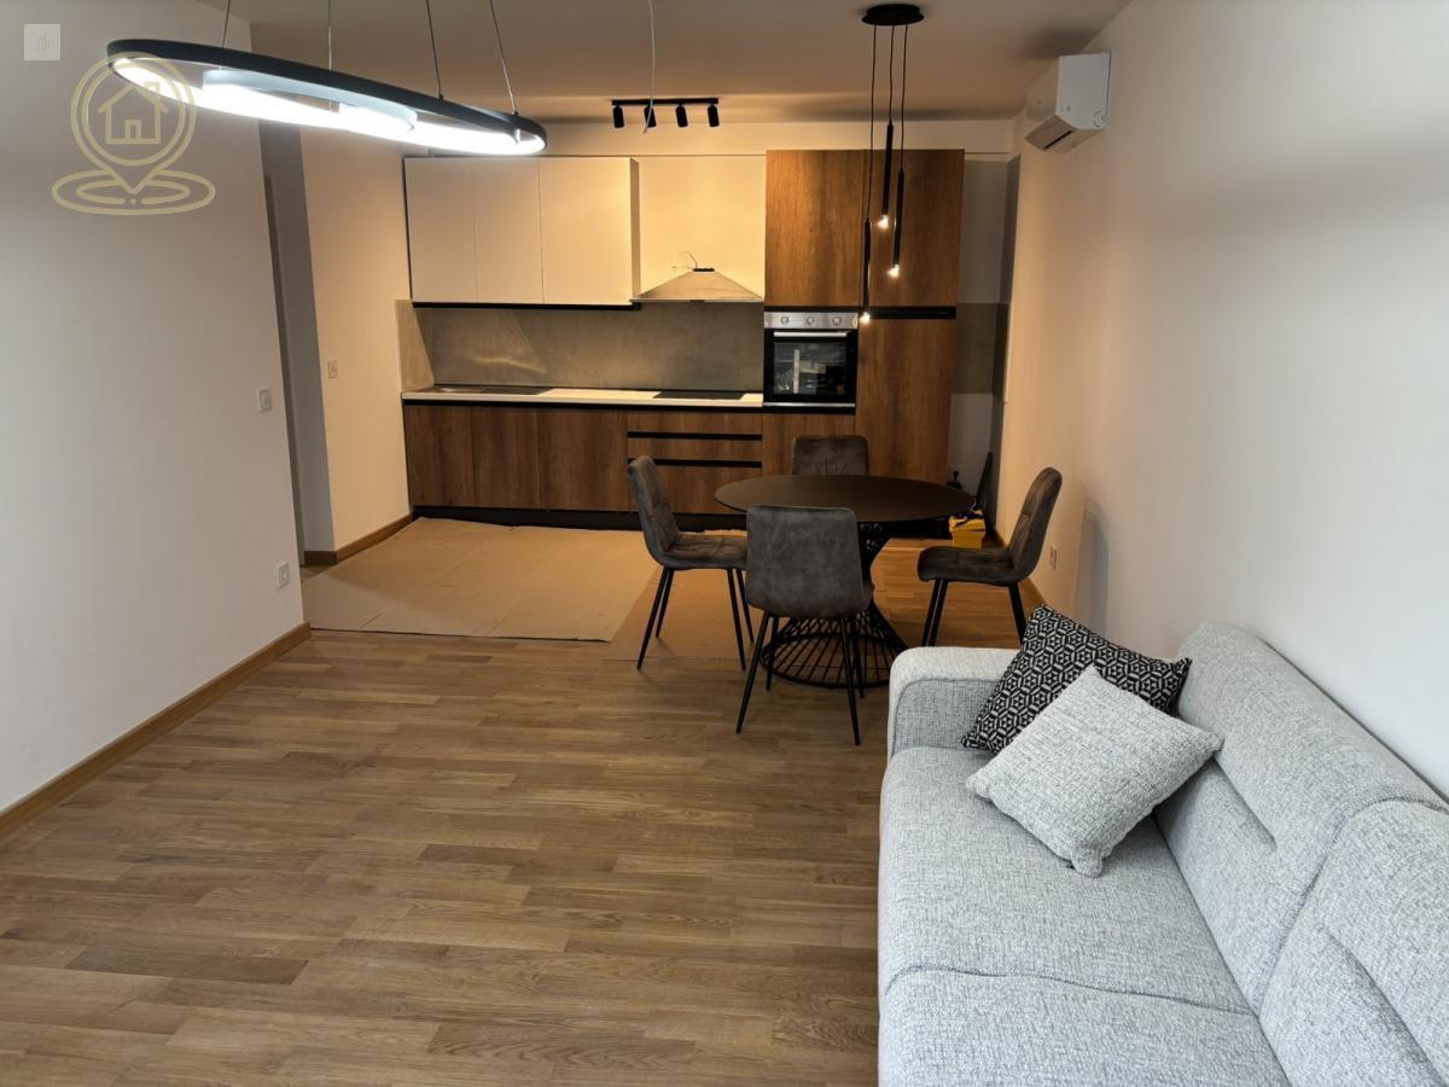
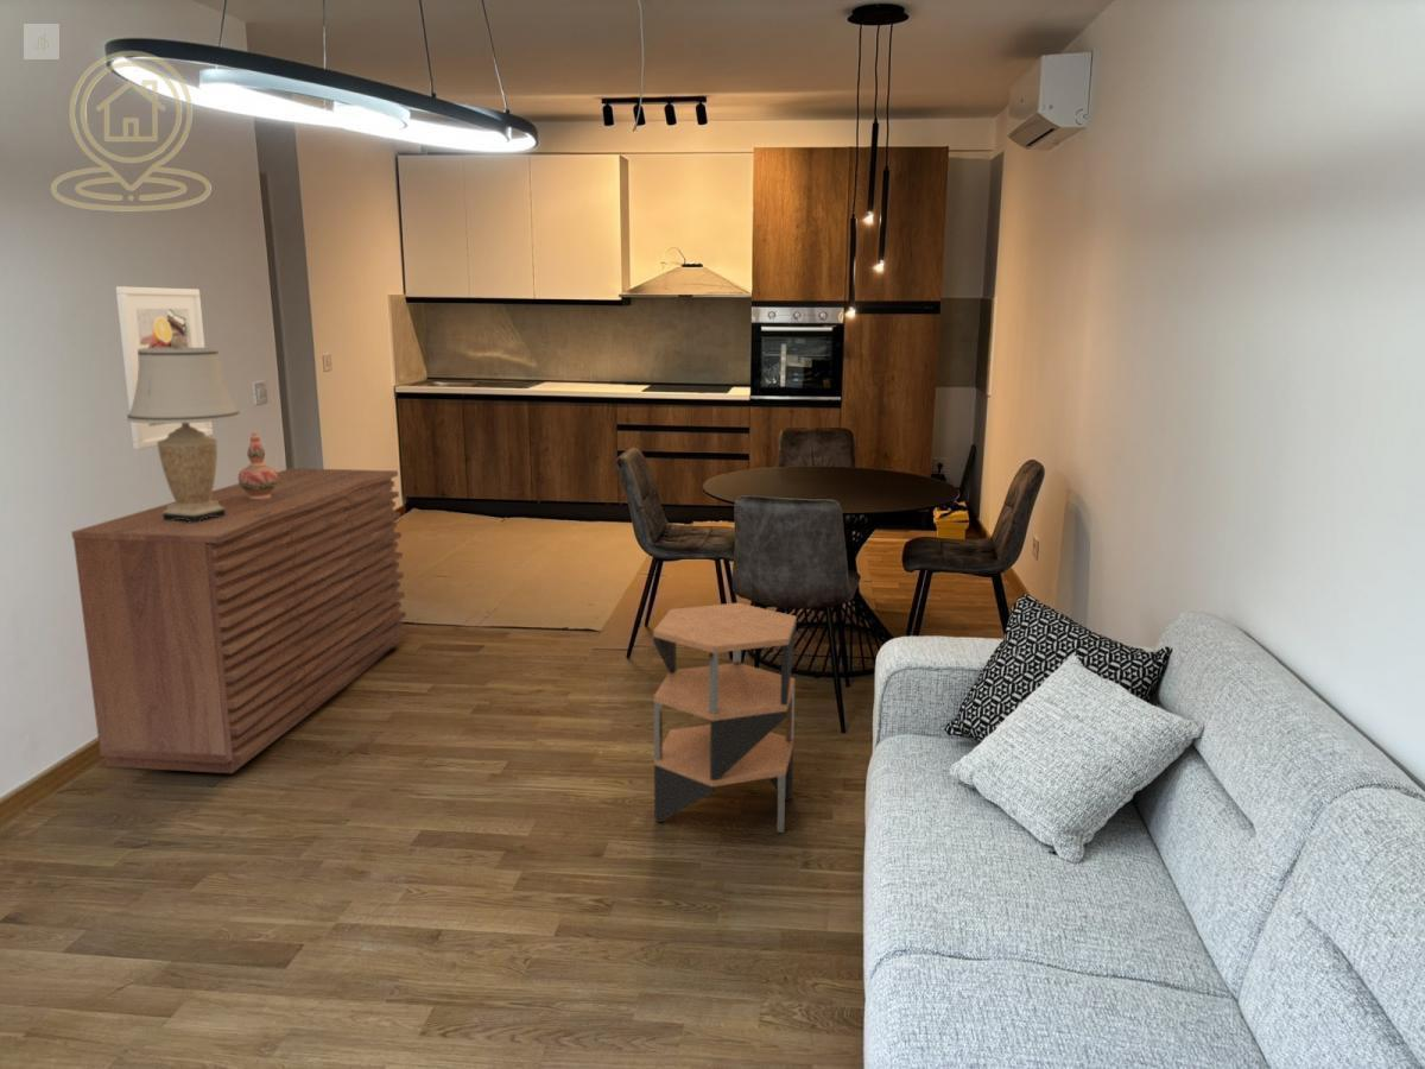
+ table lamp (185, 428)
+ side table (726, 717)
+ sideboard (270, 599)
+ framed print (167, 347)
+ decorative vase (256, 463)
